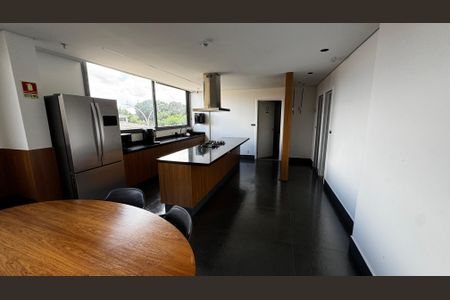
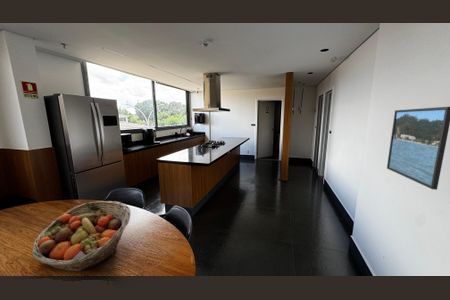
+ fruit basket (86, 232)
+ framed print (412, 144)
